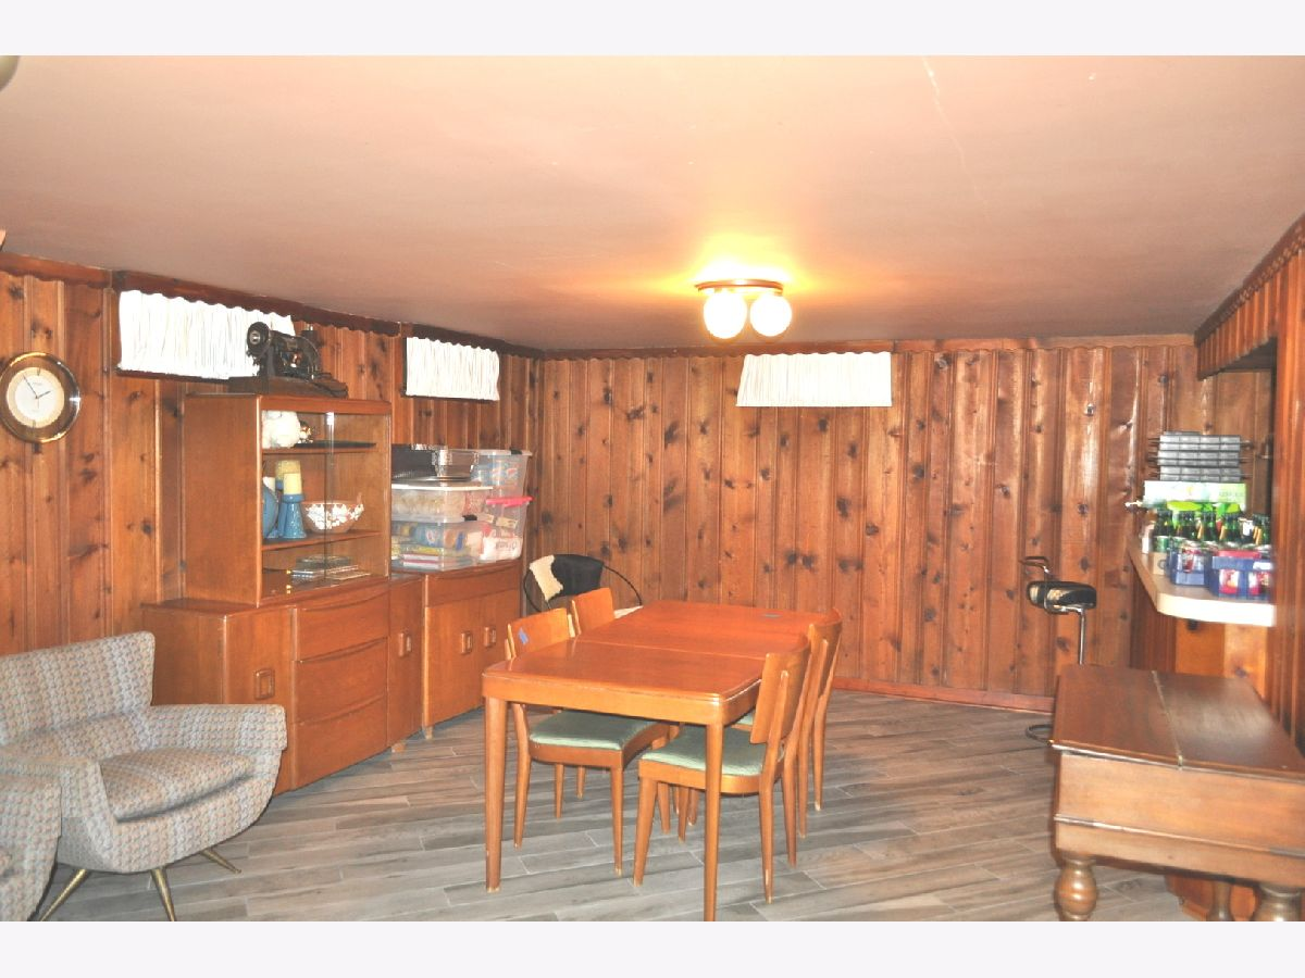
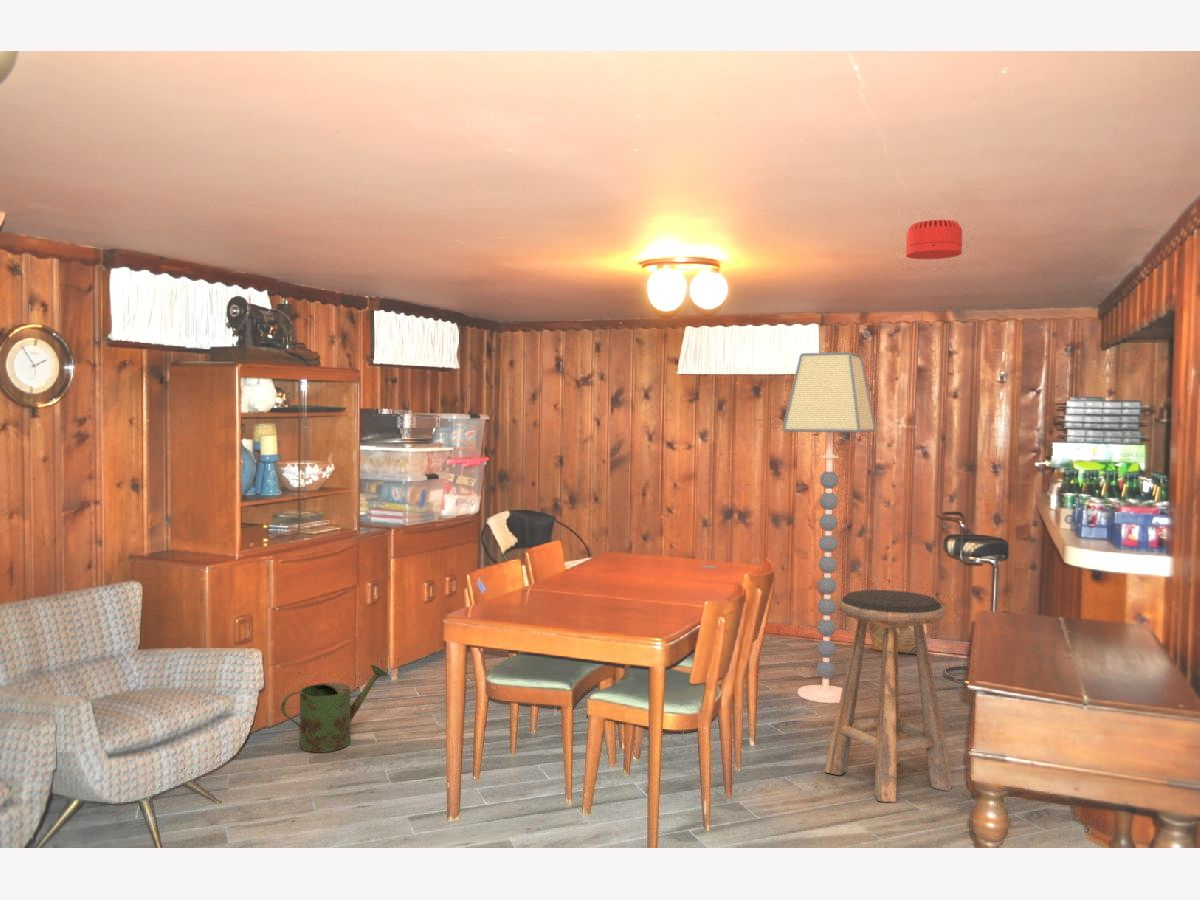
+ floor lamp (828, 525)
+ watering can (336, 707)
+ stool (889, 688)
+ smoke detector (934, 239)
+ basket (897, 627)
